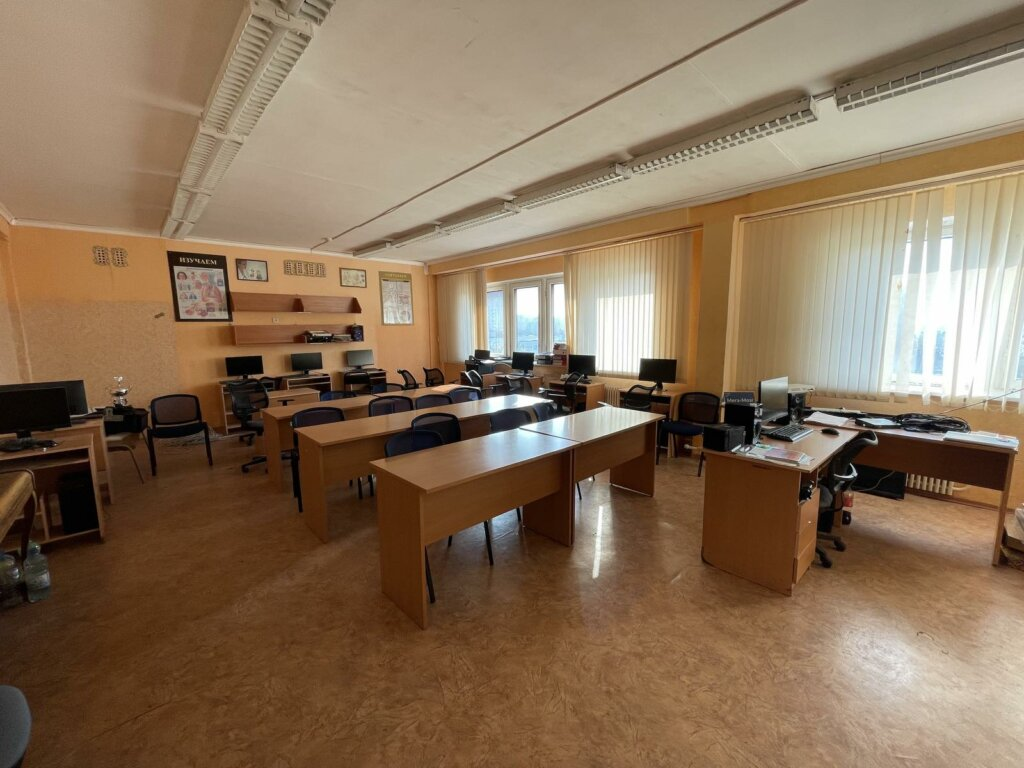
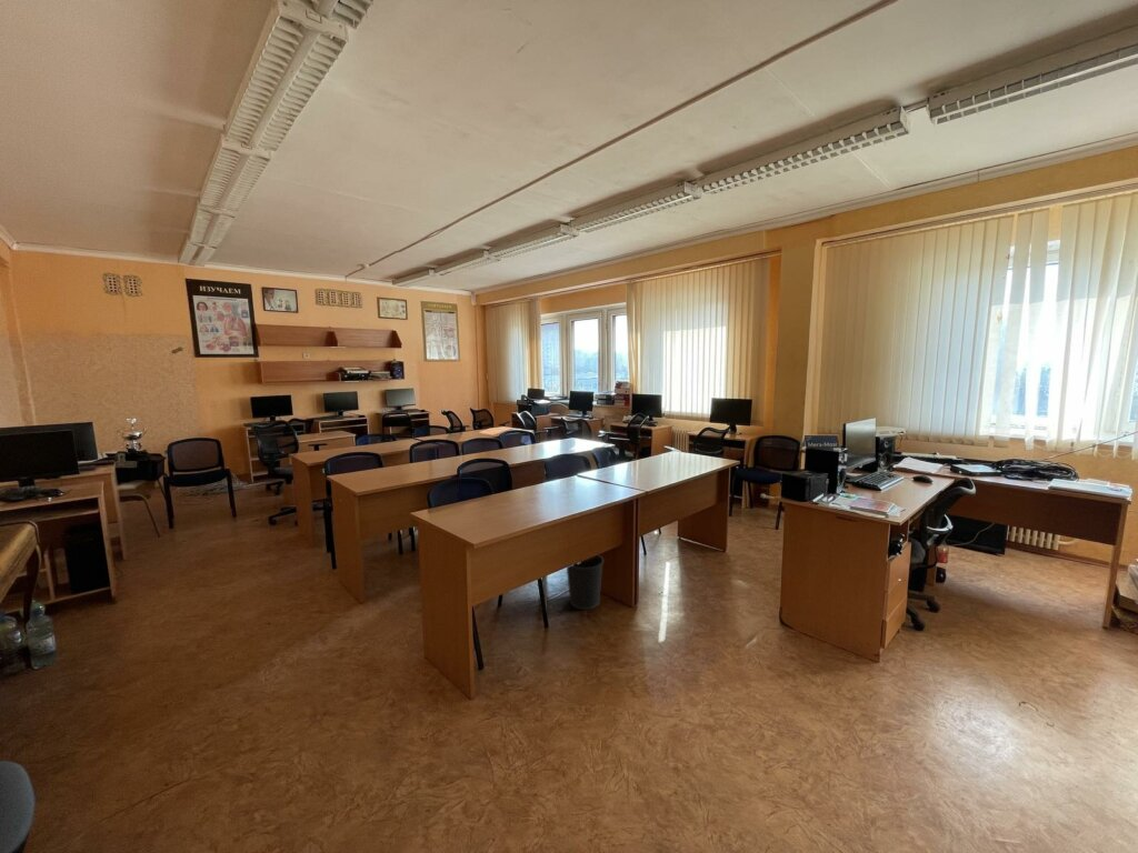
+ wastebasket (585, 581)
